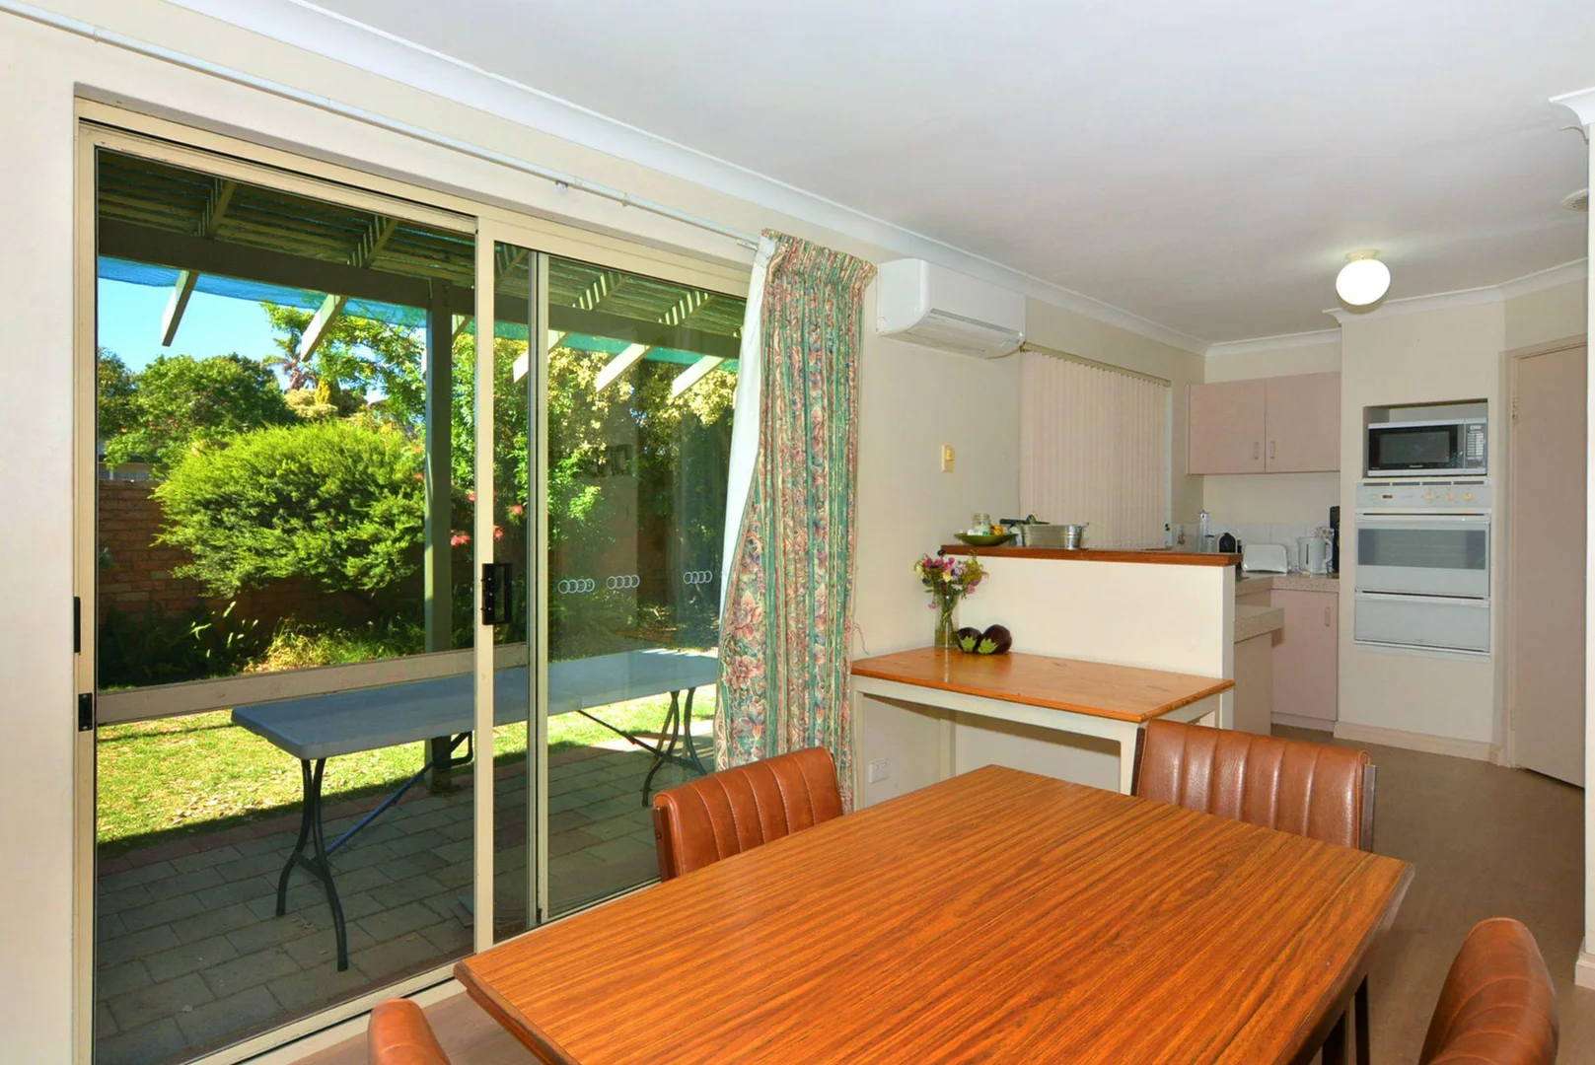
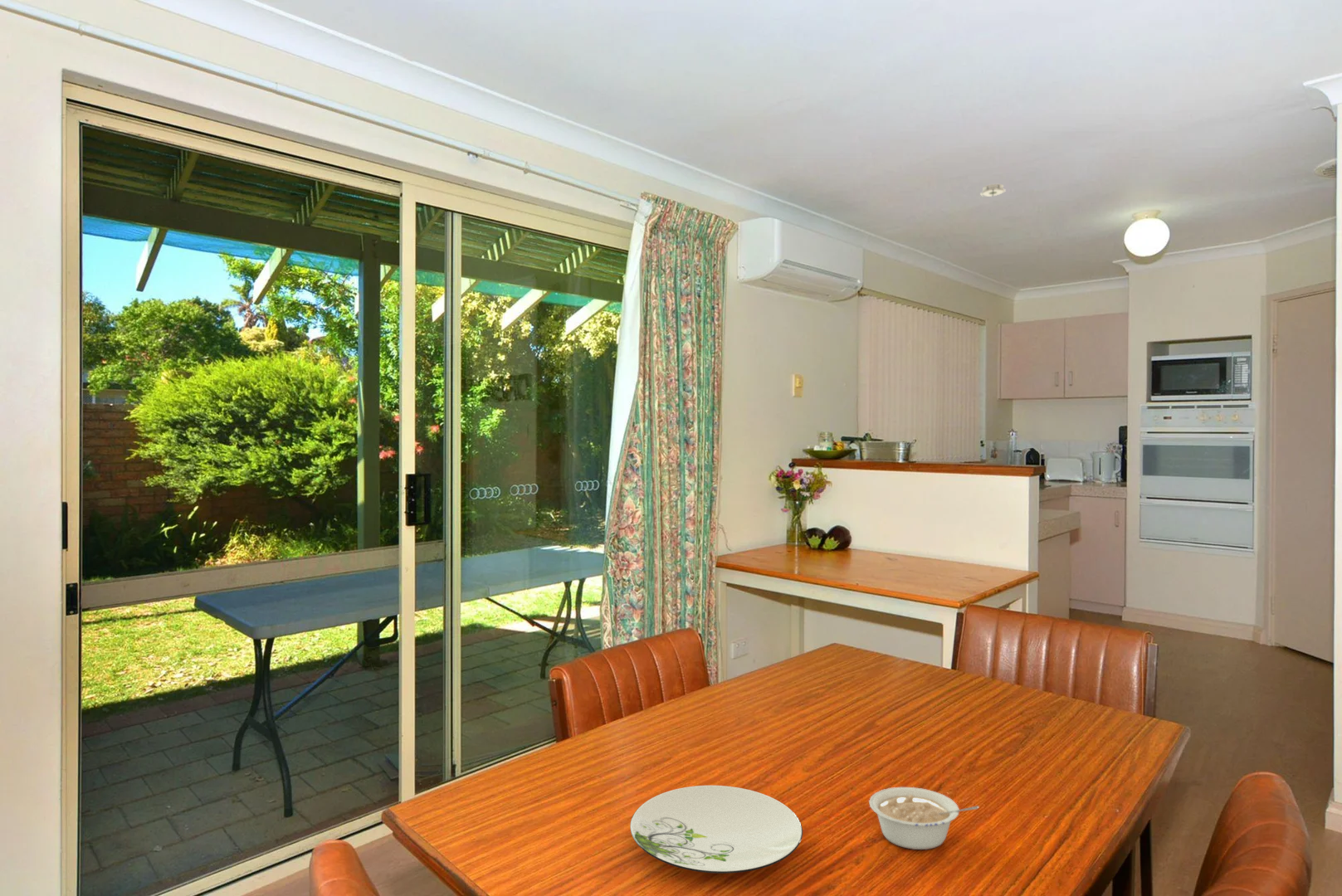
+ plate (715, 834)
+ smoke detector (992, 190)
+ legume (916, 816)
